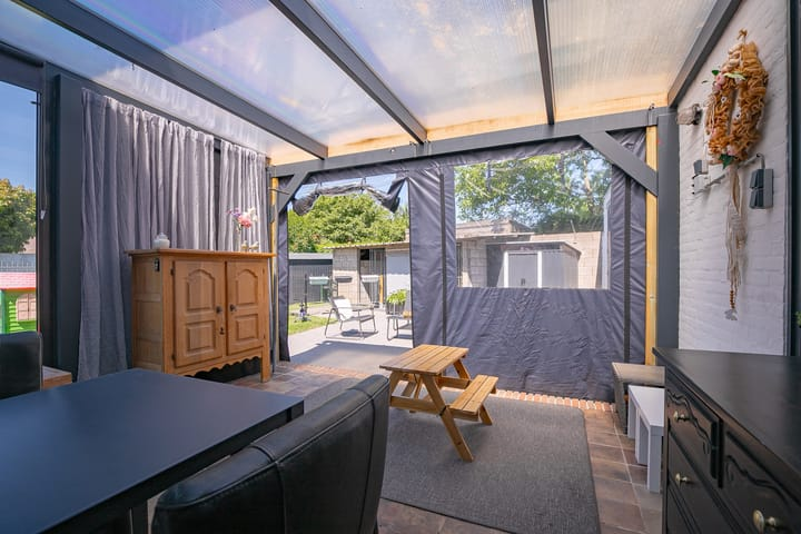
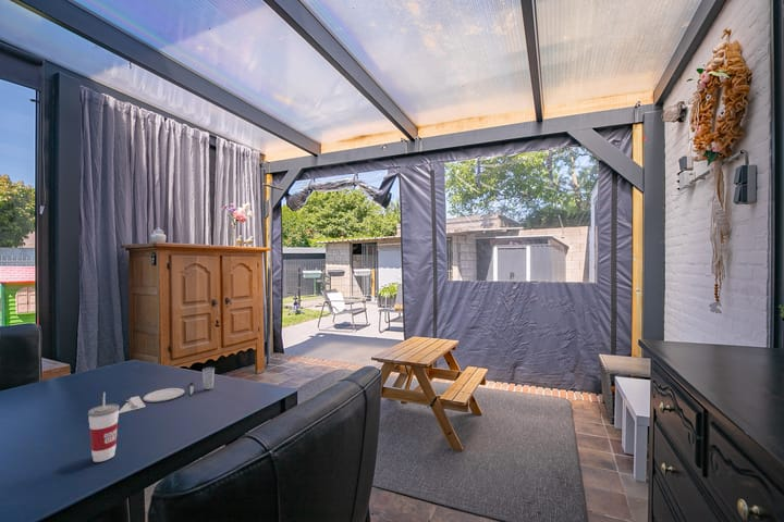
+ placemat (163, 389)
+ cup (103, 424)
